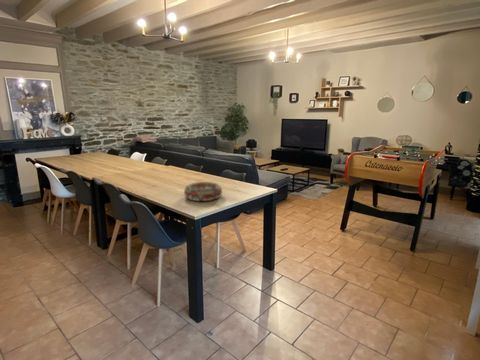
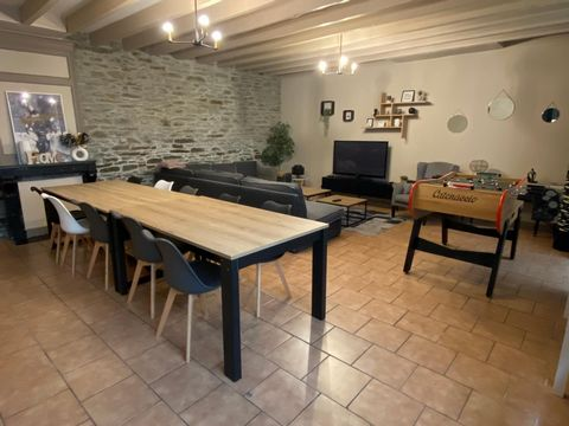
- decorative bowl (203, 191)
